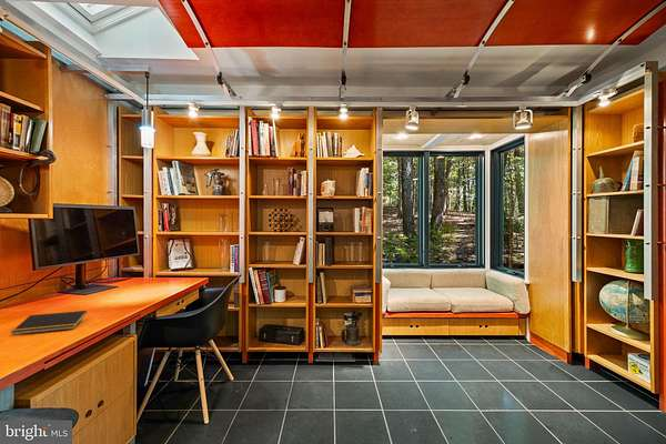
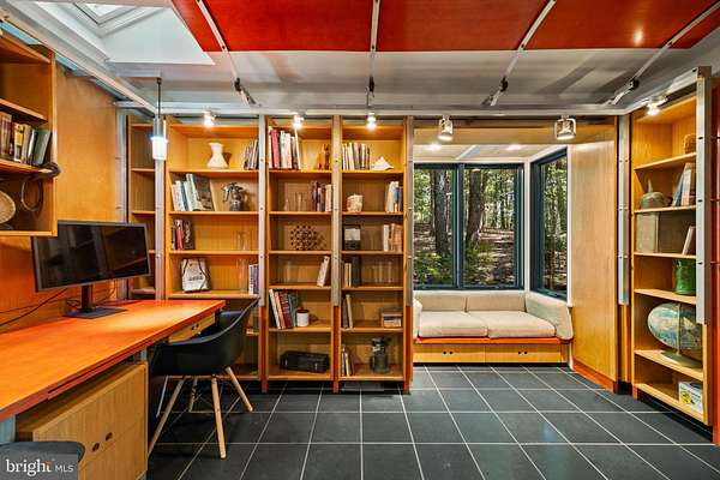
- notepad (51, 321)
